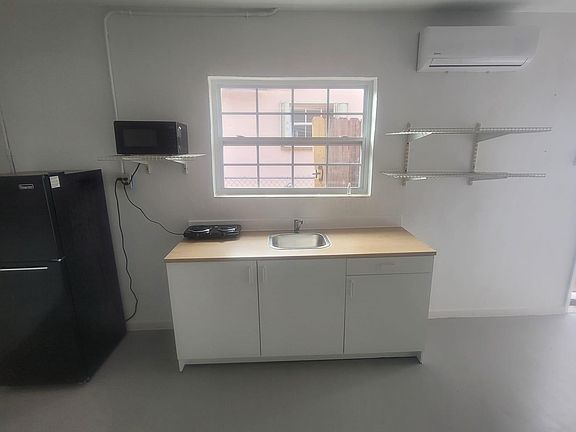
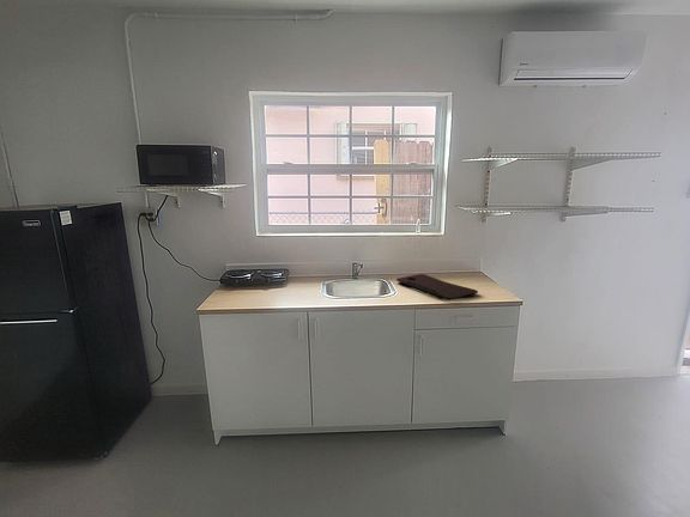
+ cutting board (434, 286)
